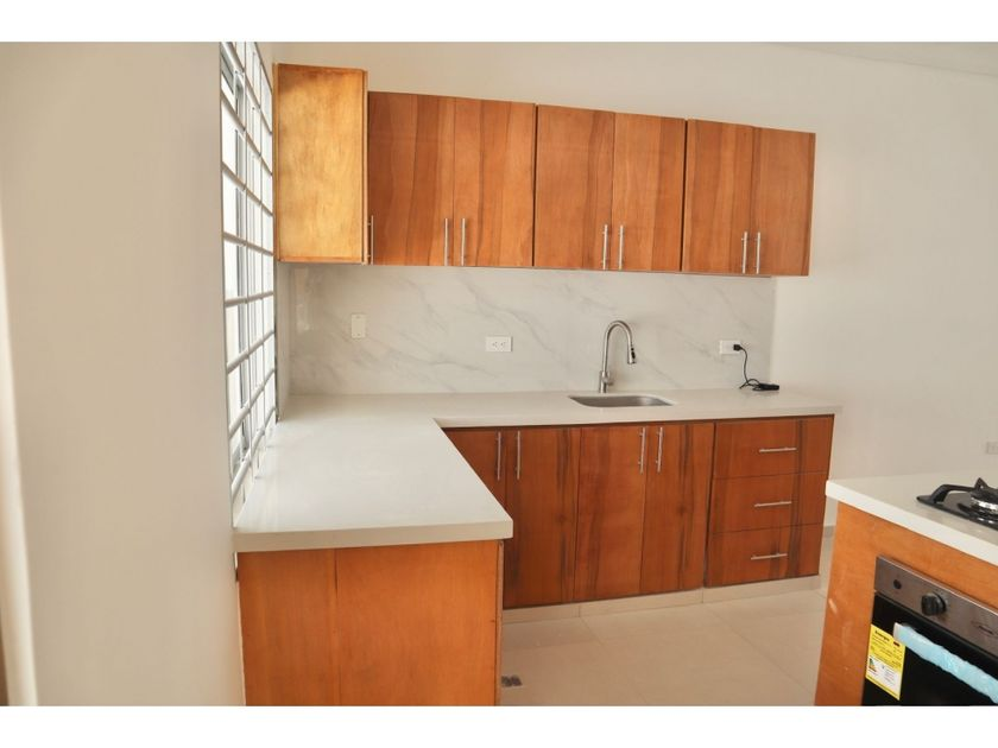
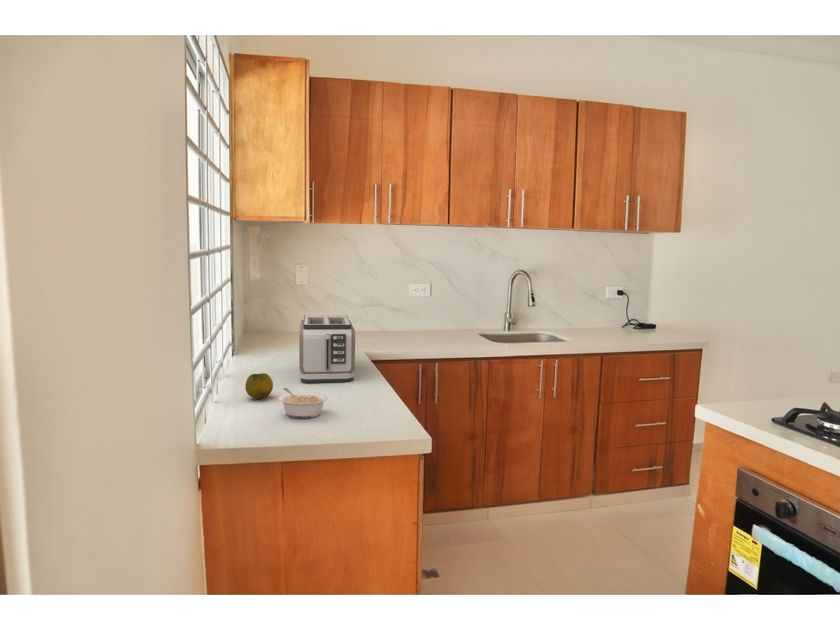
+ fruit (259, 385)
+ toaster (326, 346)
+ legume (301, 404)
